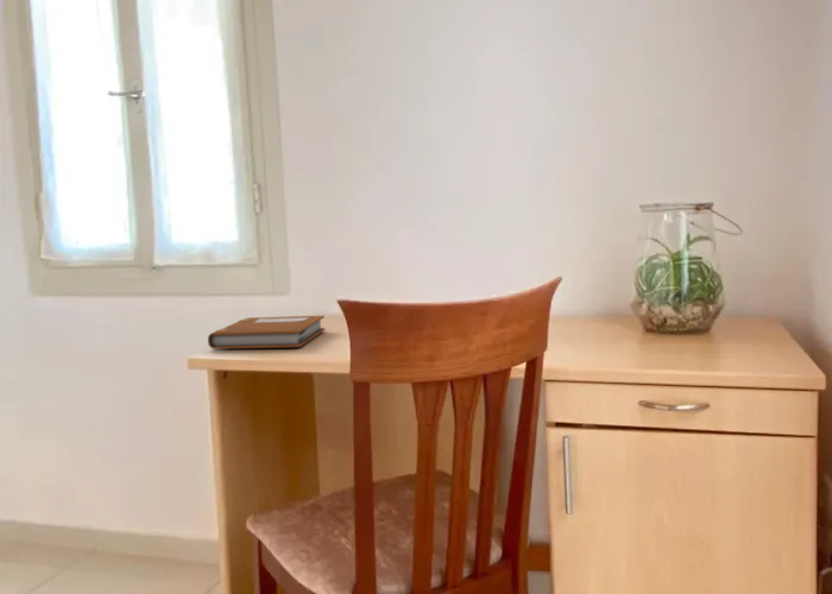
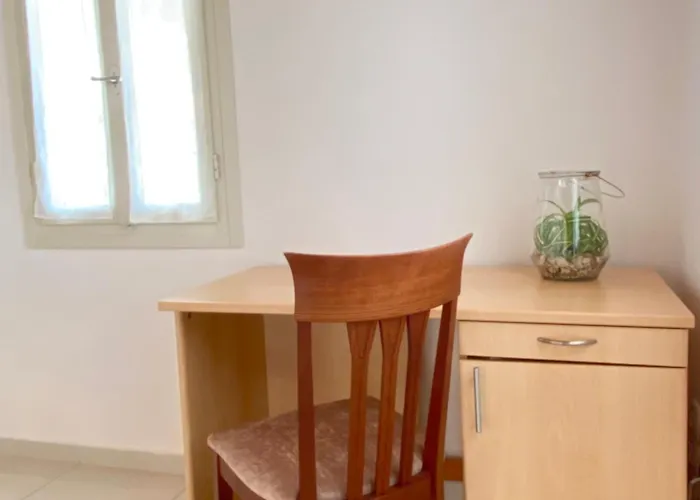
- notebook (270, 330)
